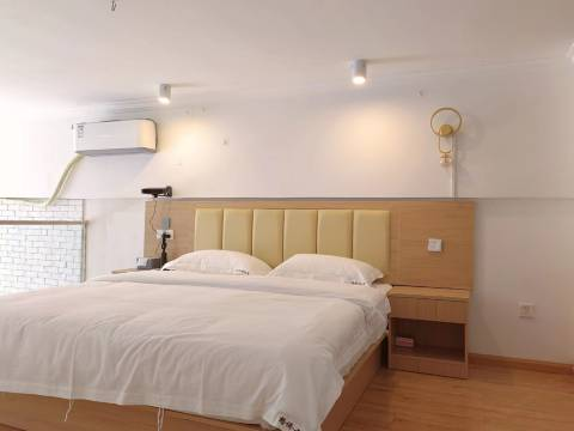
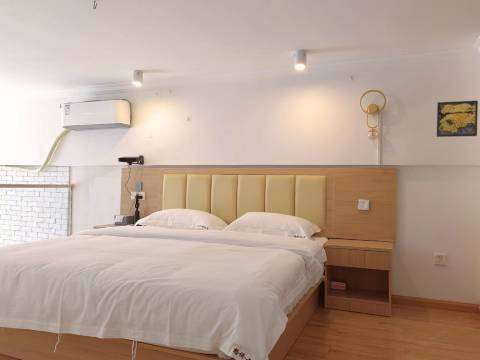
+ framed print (456, 119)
